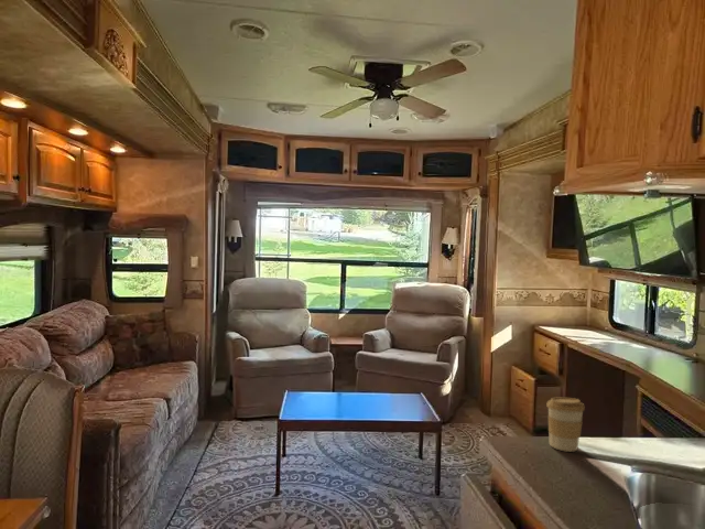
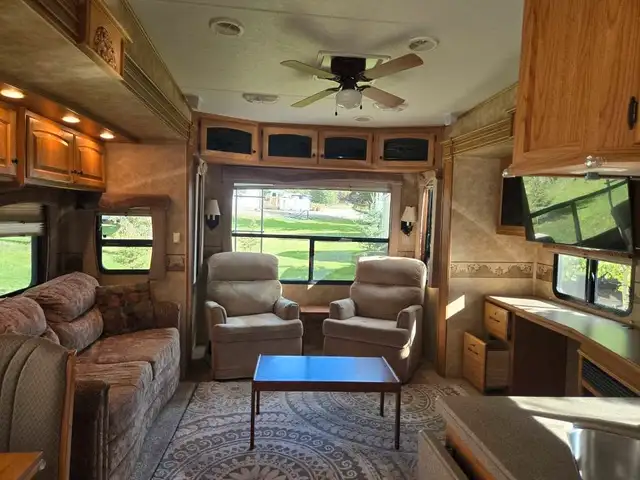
- coffee cup (564, 422)
